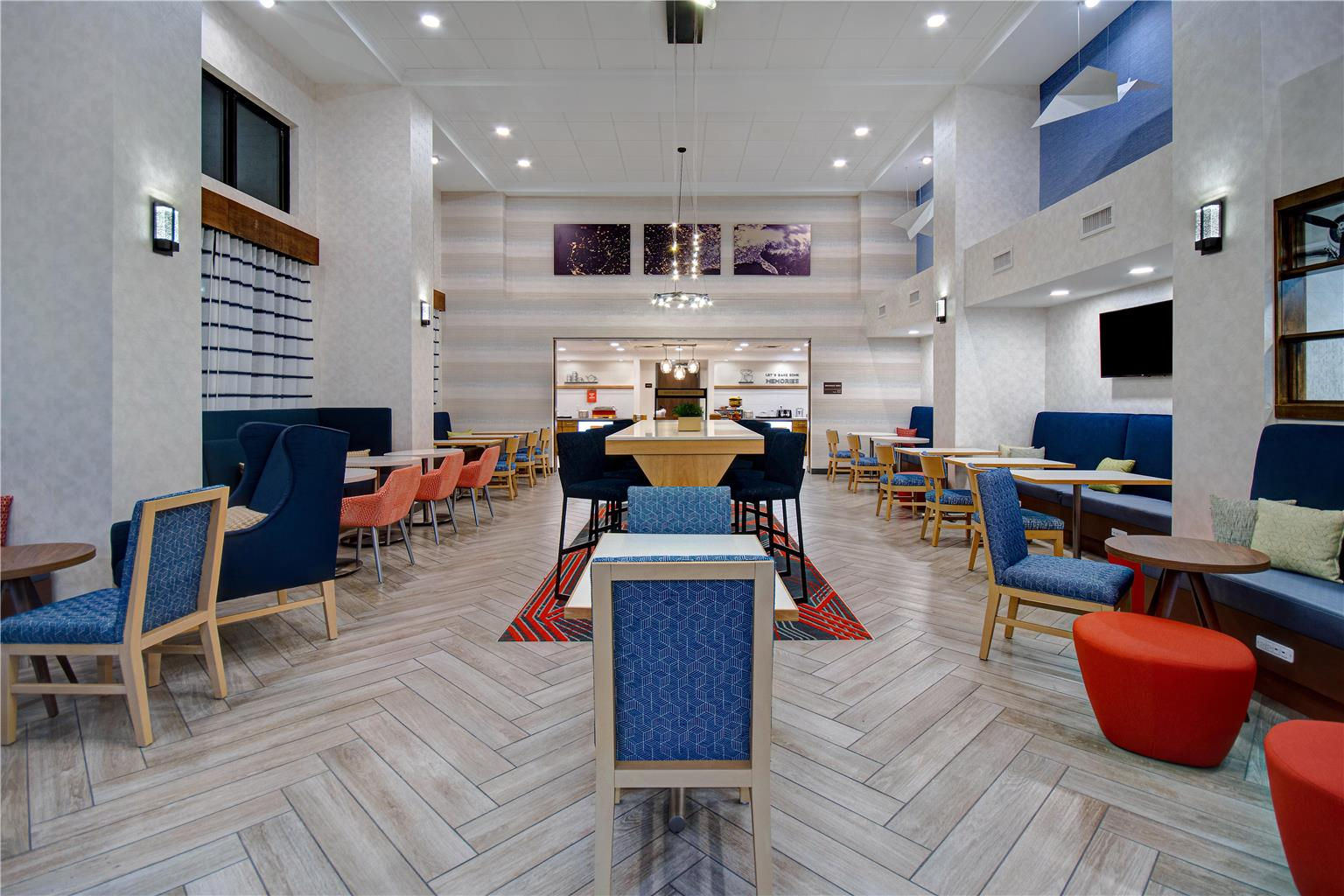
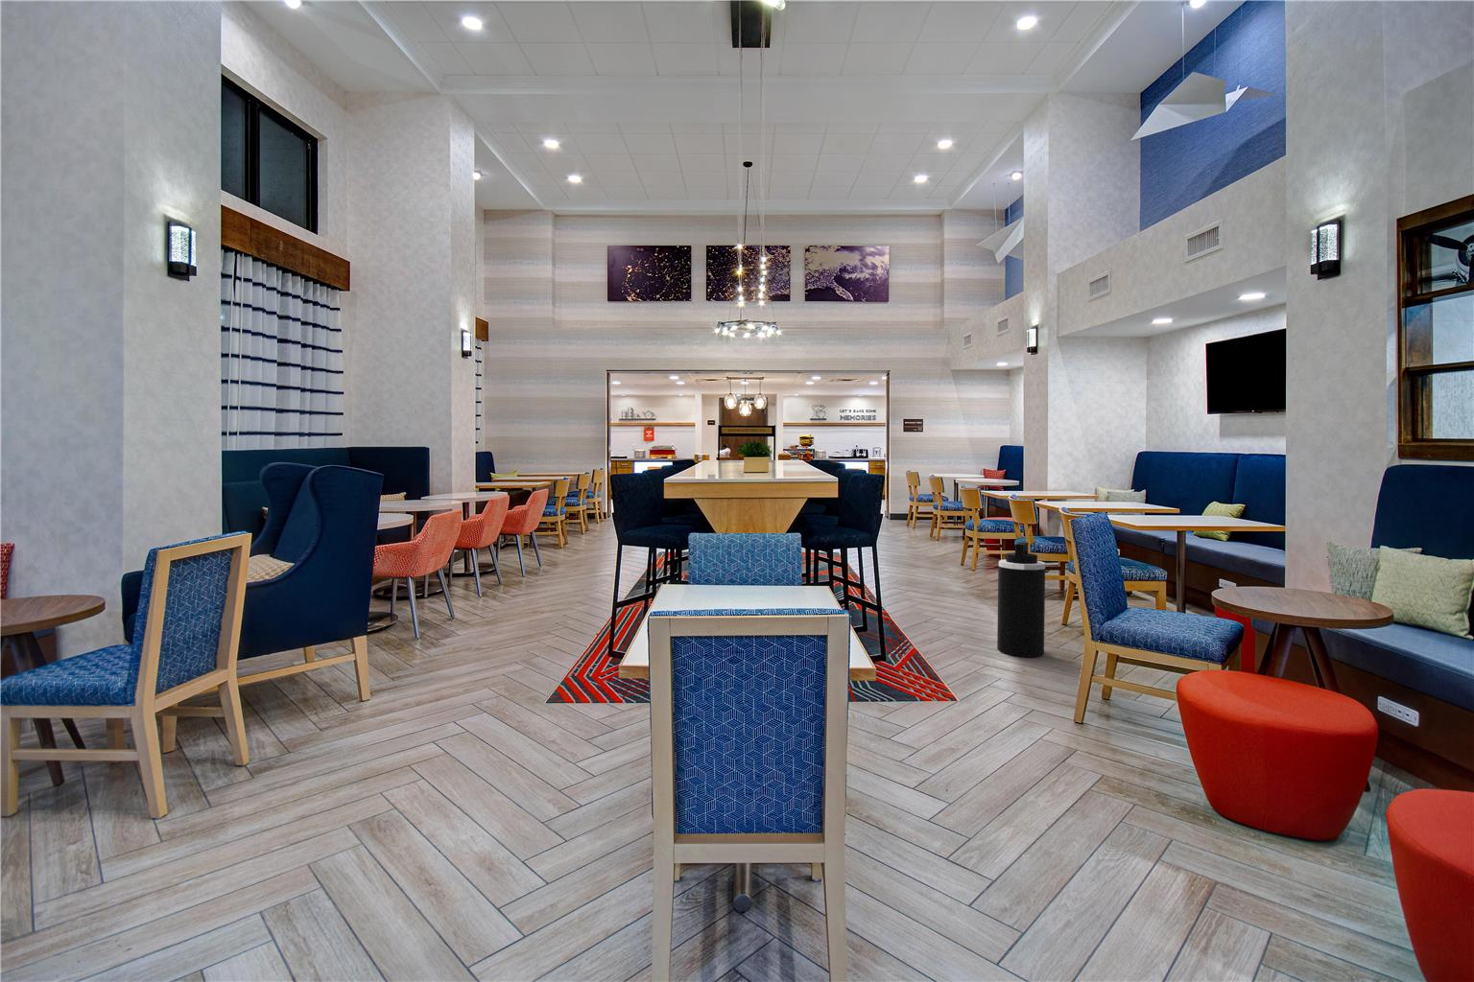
+ trash can (1021, 596)
